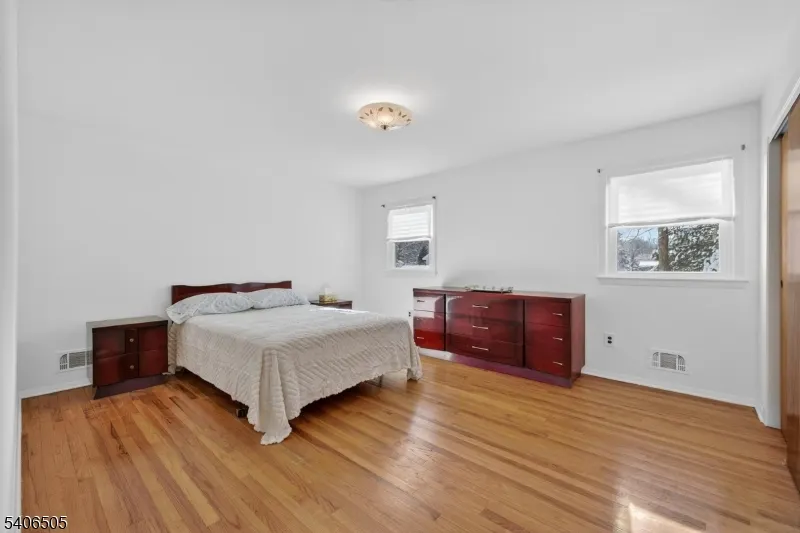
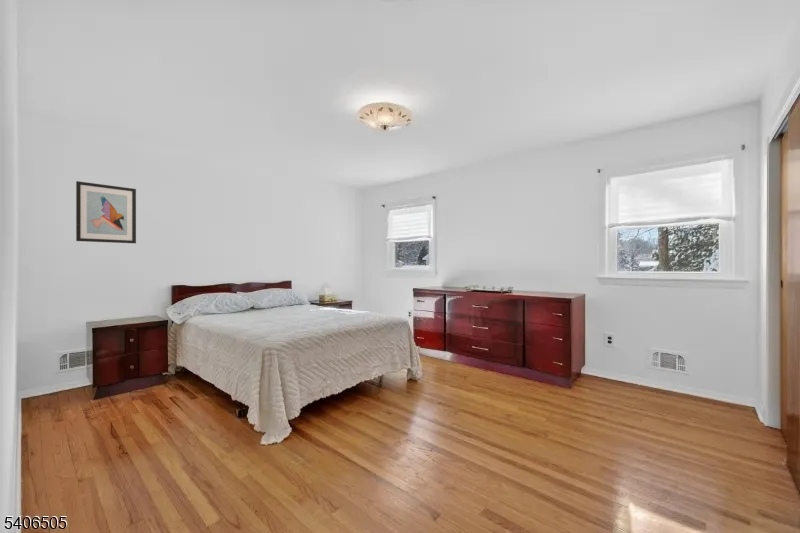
+ wall art (107, 213)
